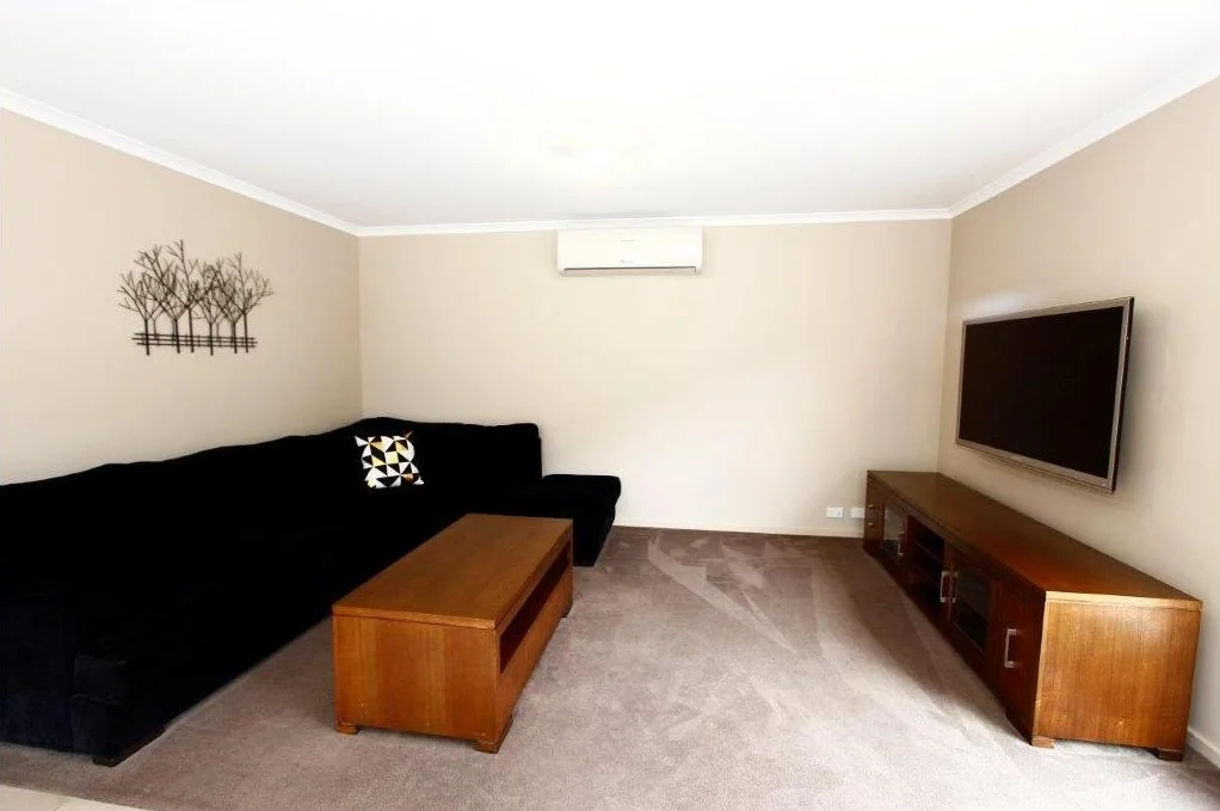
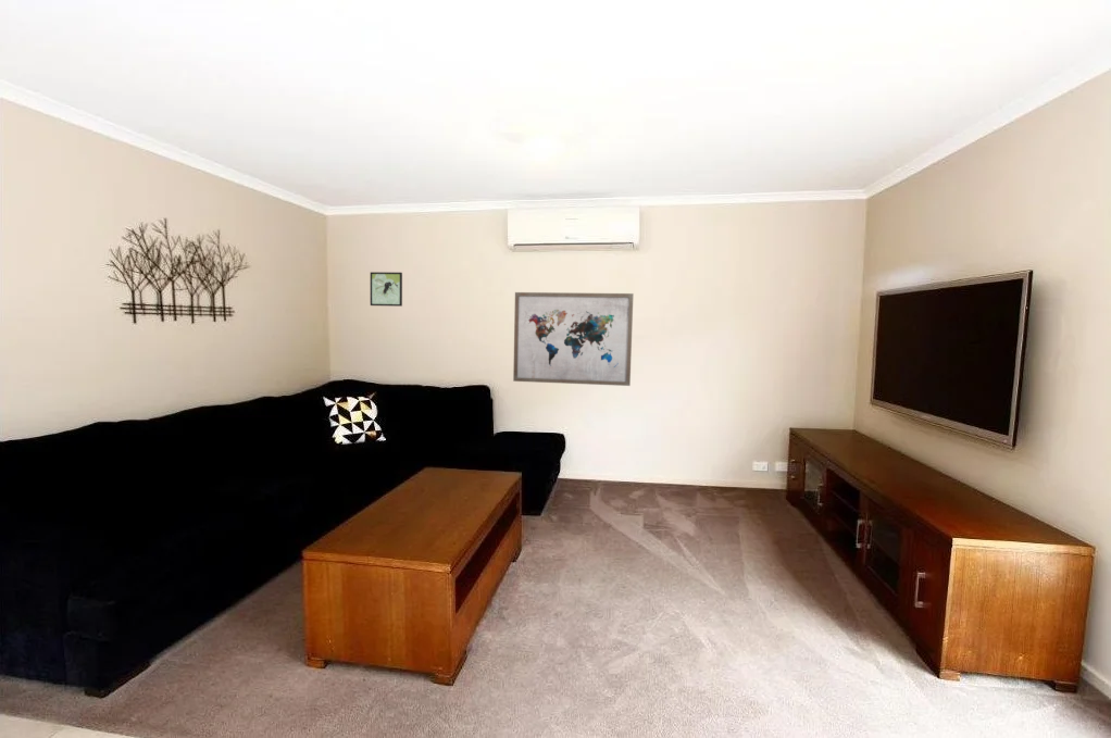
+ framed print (386, 289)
+ wall art (572, 338)
